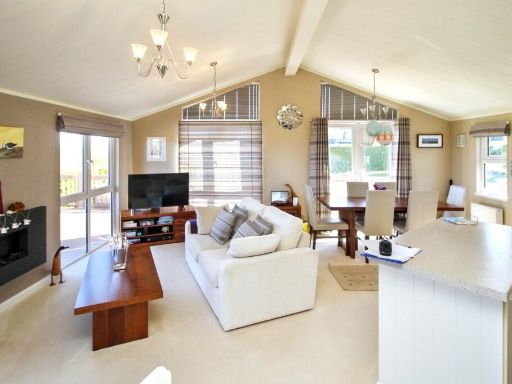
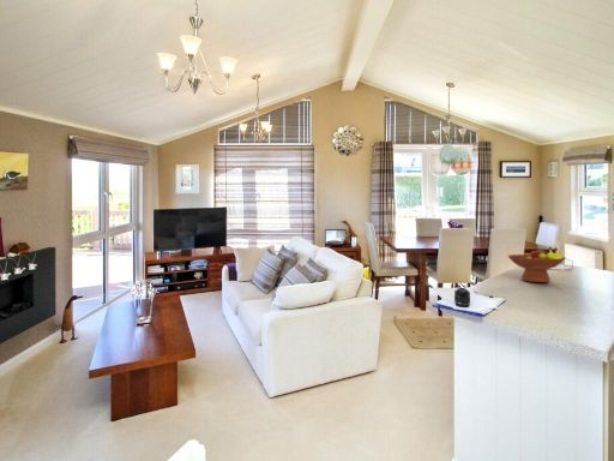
+ fruit bowl (535, 263)
